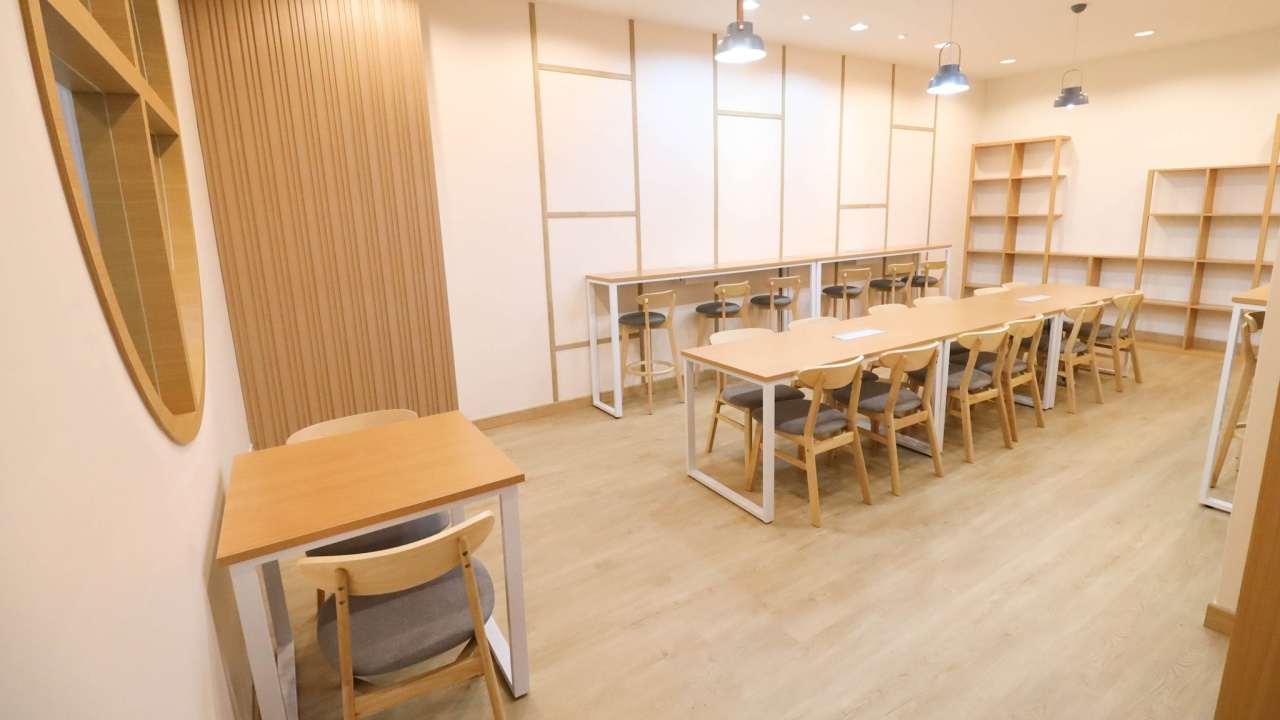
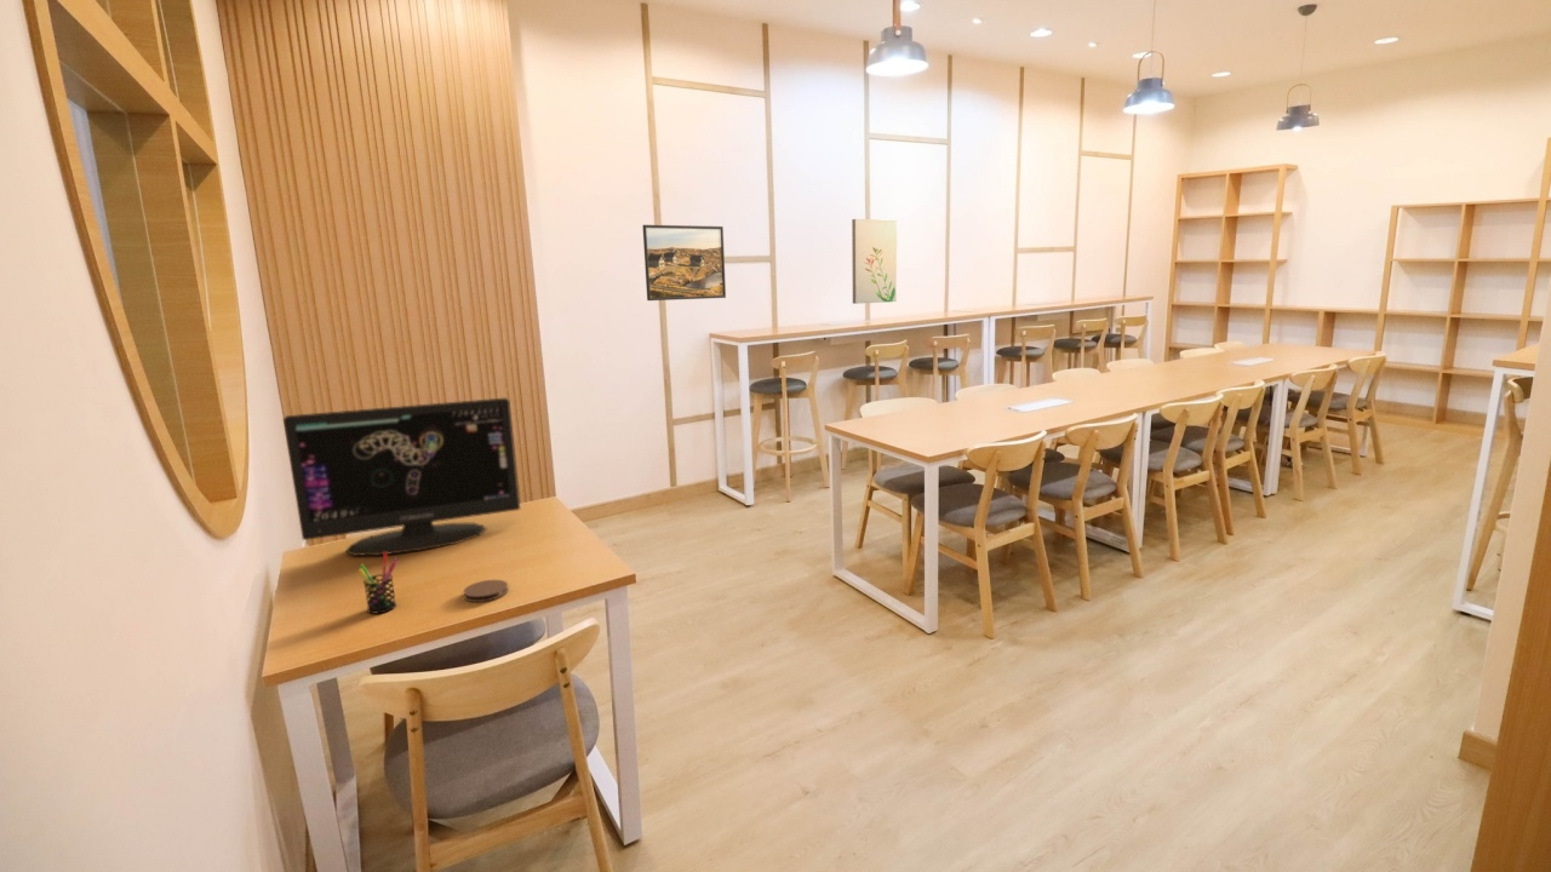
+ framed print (686, 263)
+ computer monitor (411, 474)
+ pen holder (377, 581)
+ coaster (486, 590)
+ wall art (874, 262)
